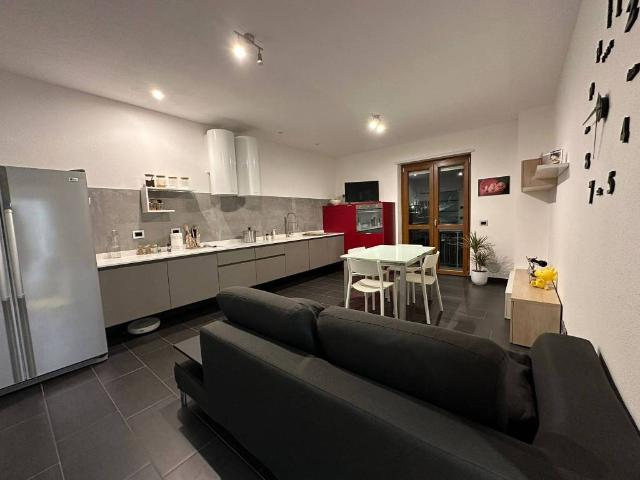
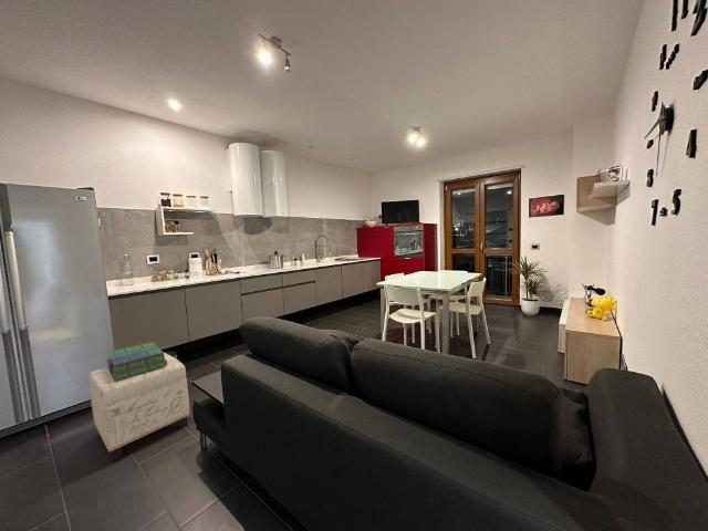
+ stack of books (136, 358)
+ ottoman (140, 397)
